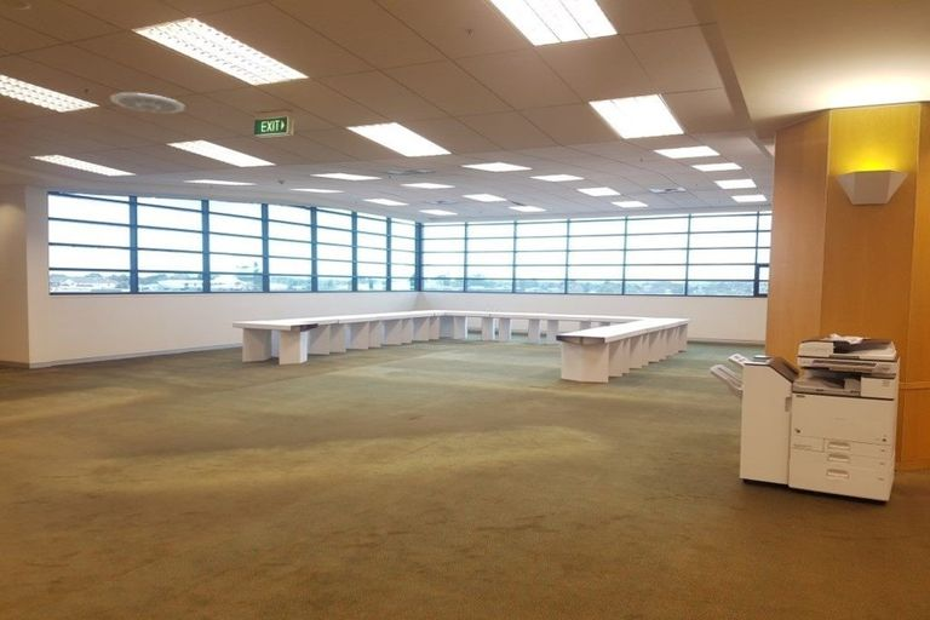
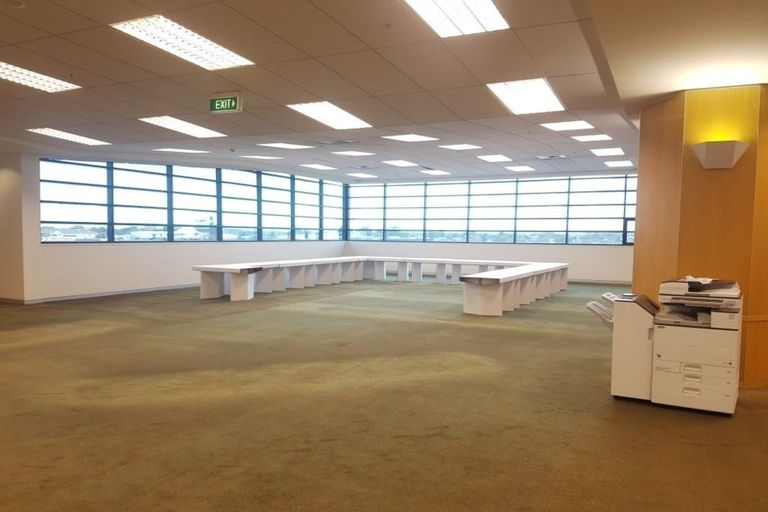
- ceiling vent (148, 104)
